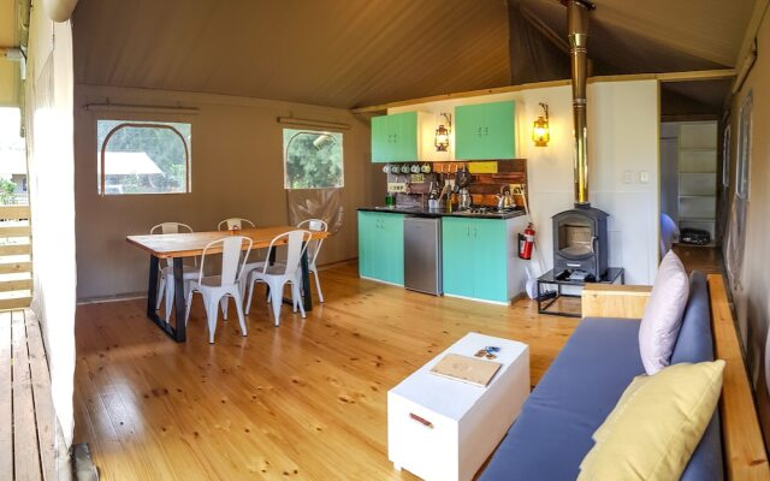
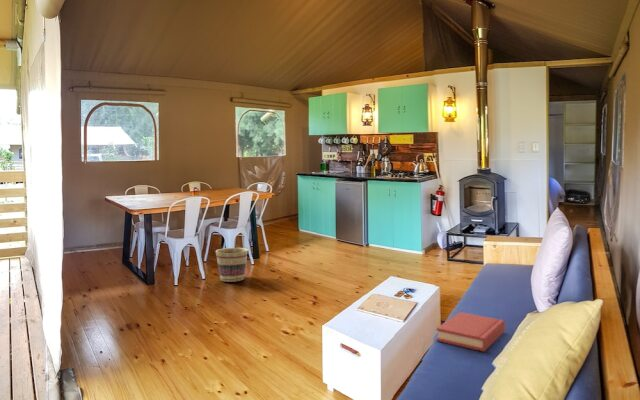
+ hardback book (471, 330)
+ basket (232, 264)
